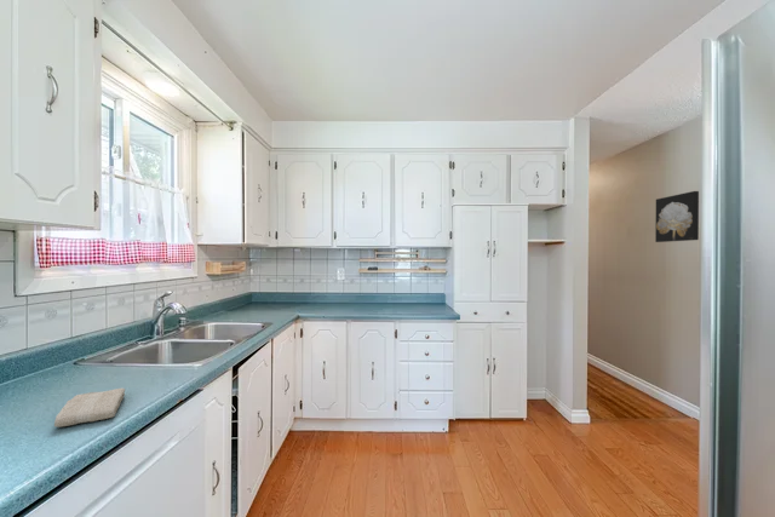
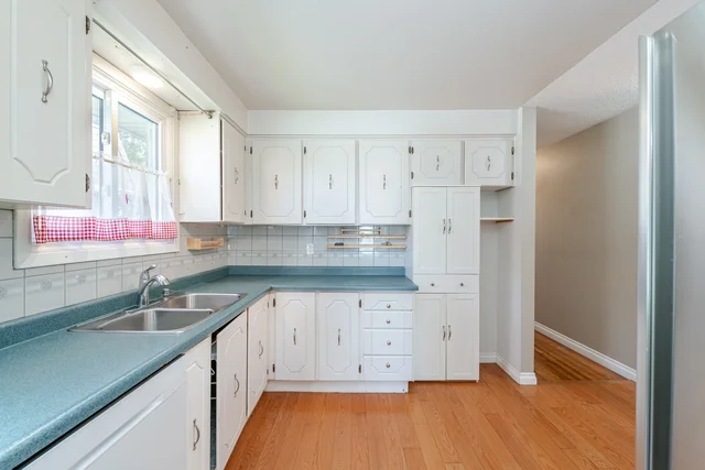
- washcloth (93, 404)
- wall art (676, 218)
